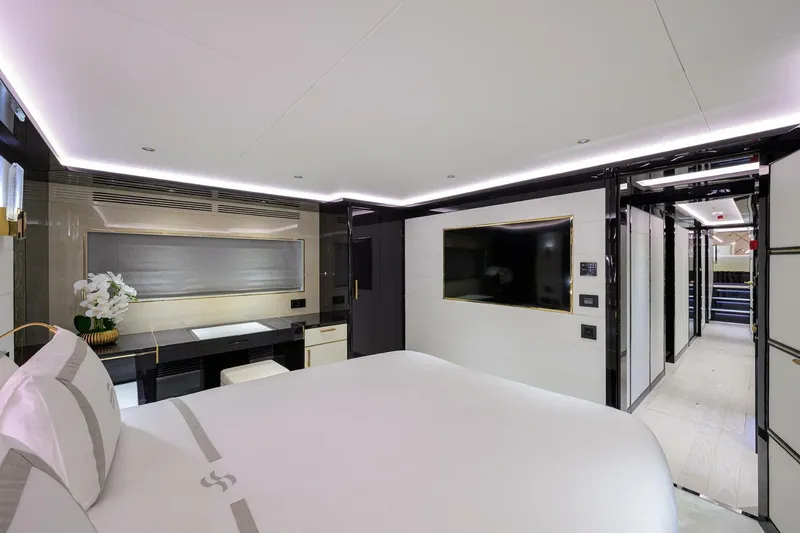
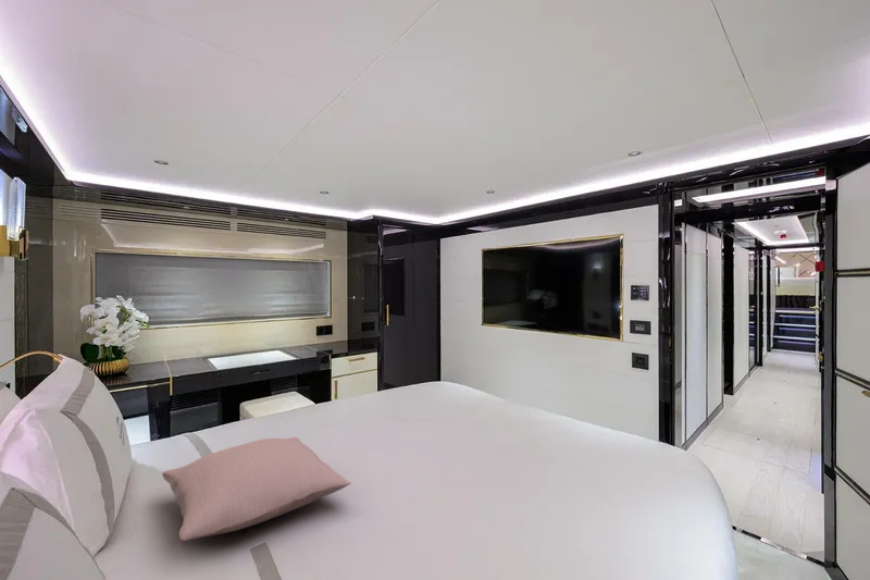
+ pillow (254, 477)
